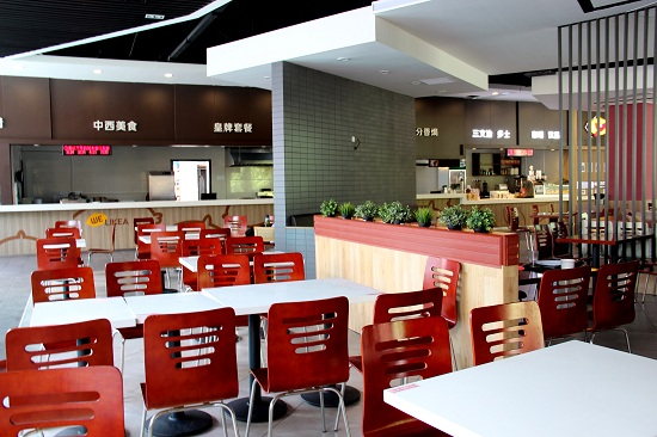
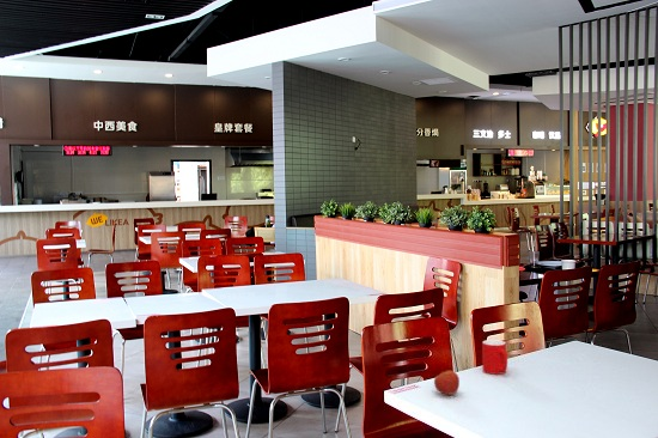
+ cup (496, 358)
+ apple (446, 382)
